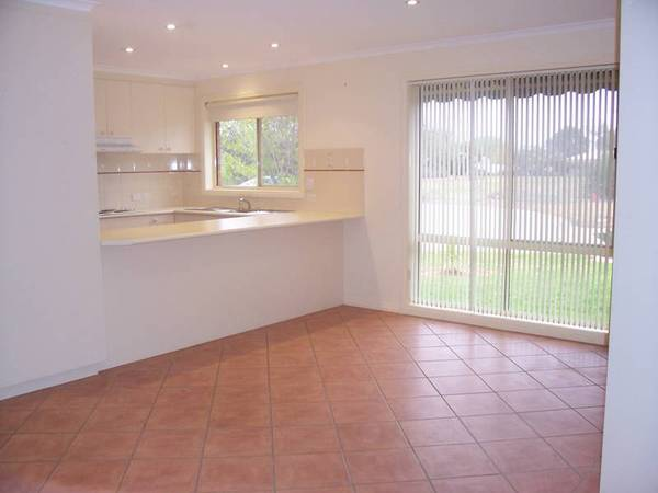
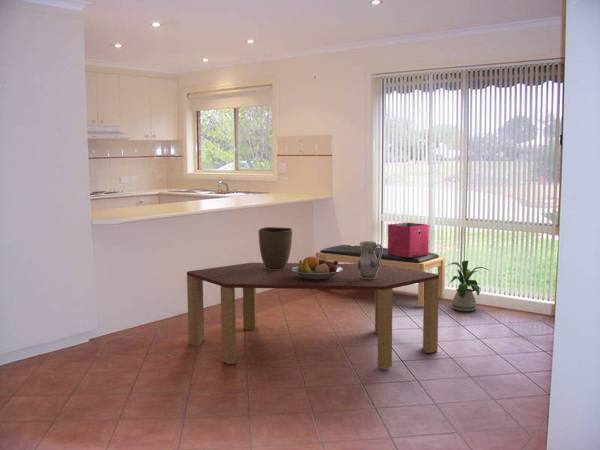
+ ceramic pitcher (369, 259)
+ vase (275, 248)
+ house plant (468, 282)
+ fruit bowl (317, 266)
+ bench (380, 263)
+ dining table (310, 288)
+ storage bin (408, 239)
